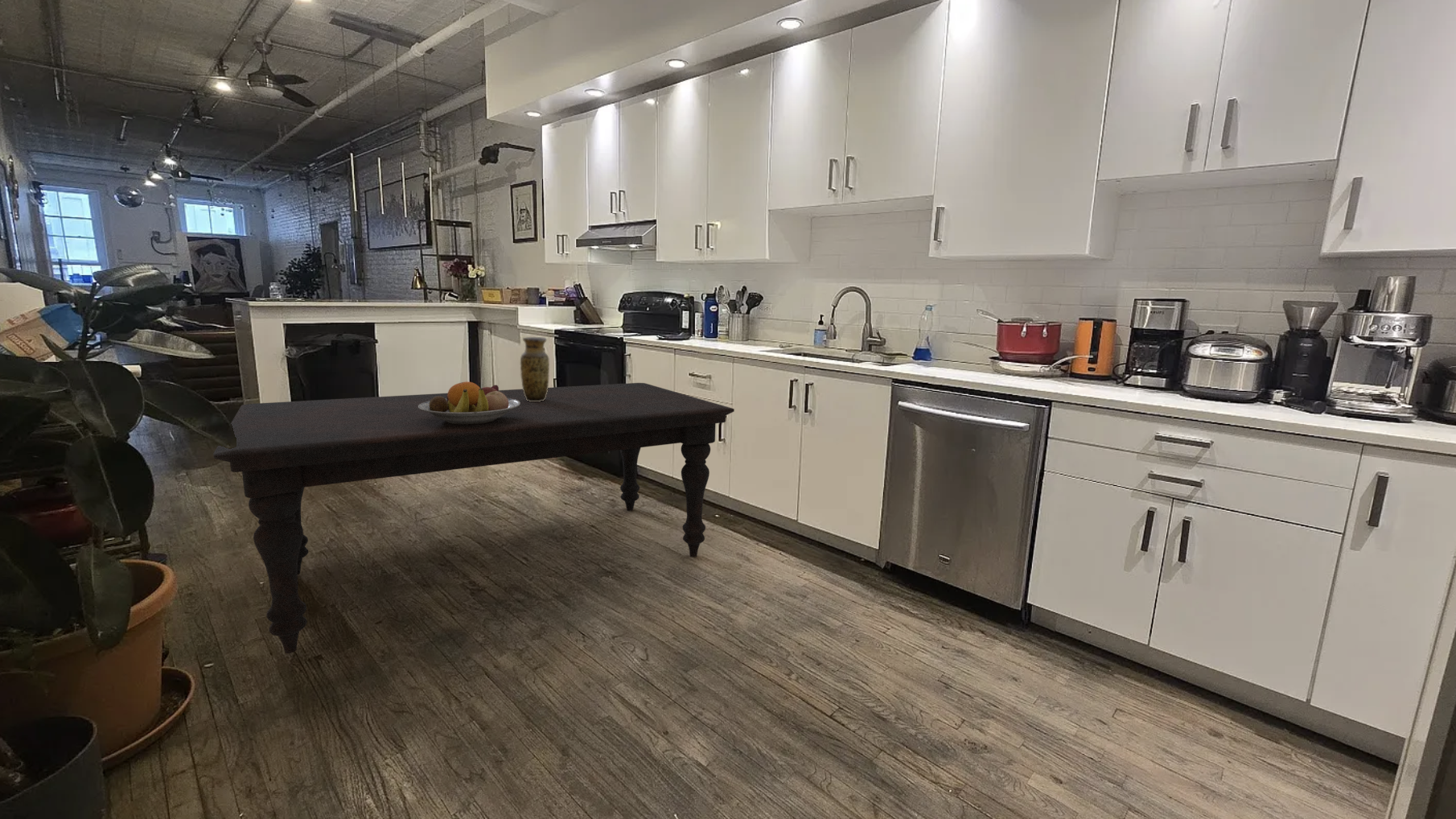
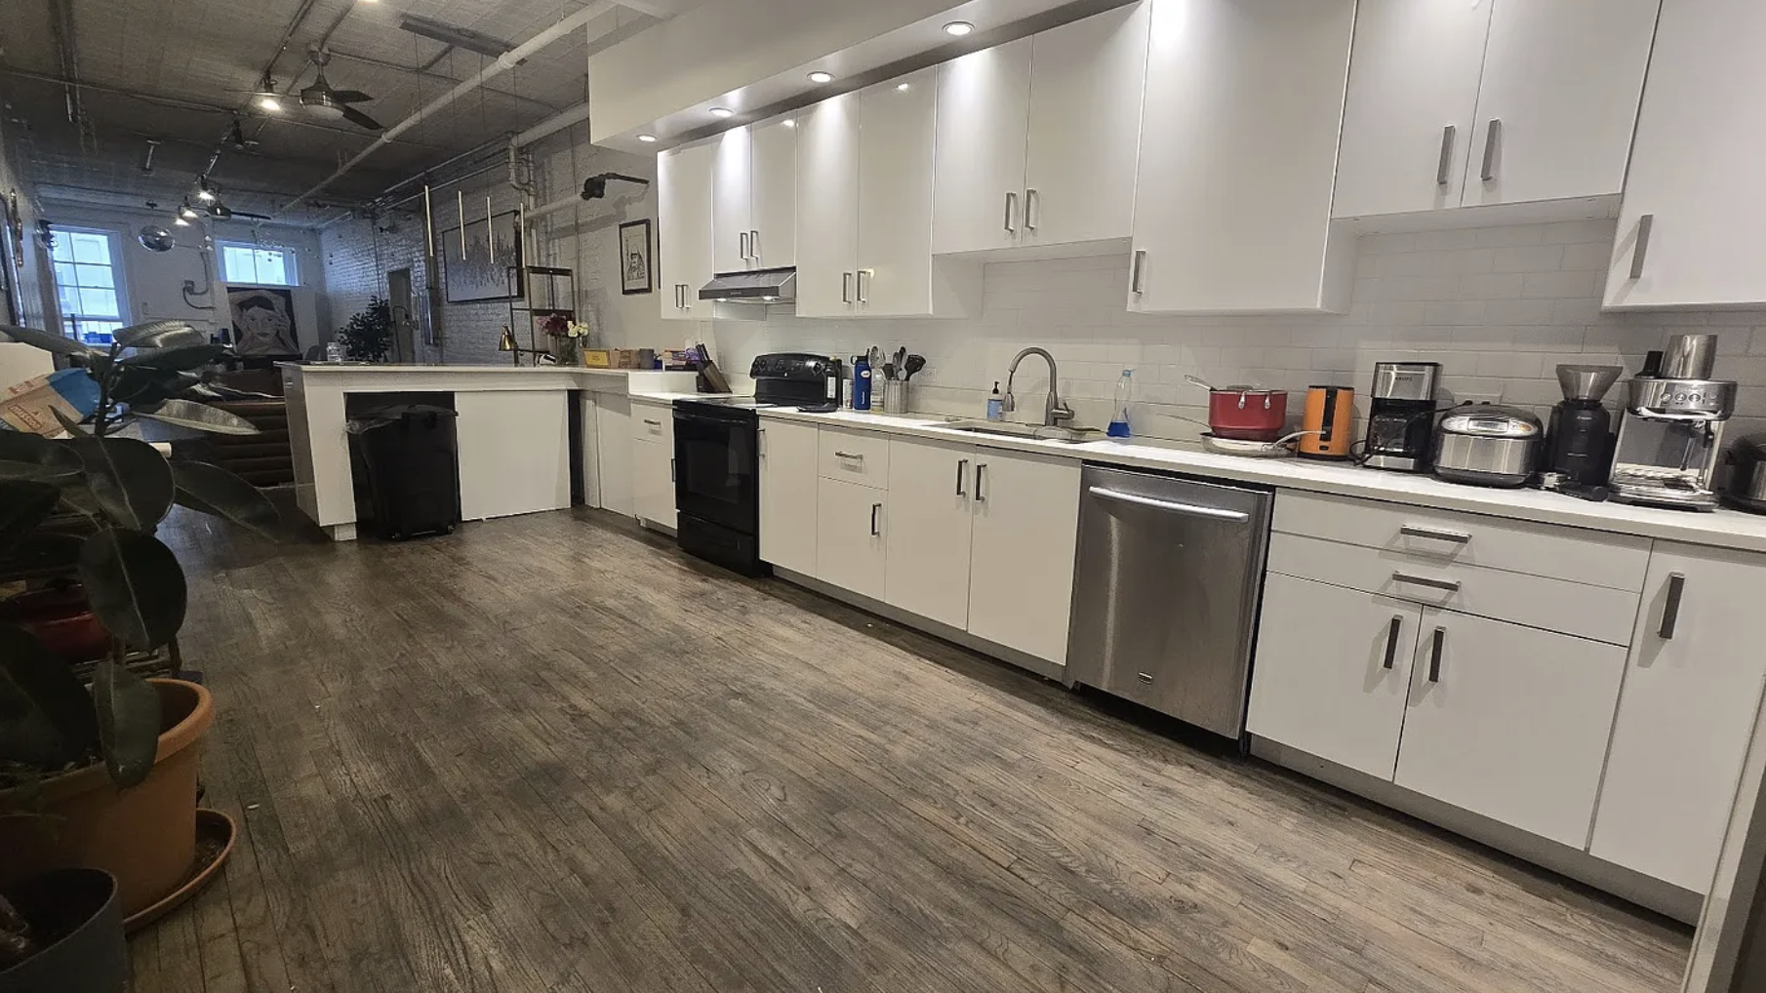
- dining table (502, 463)
- fruit bowl (470, 399)
- vase (534, 368)
